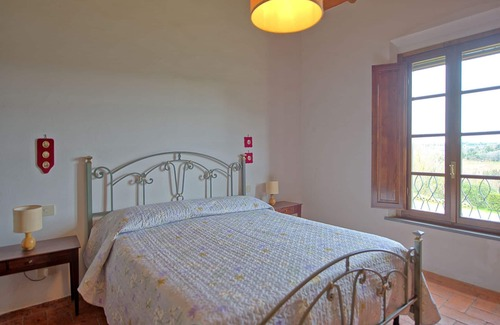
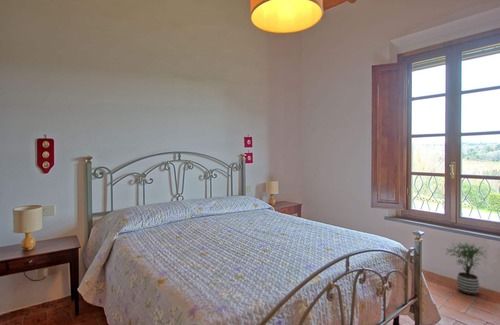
+ potted plant (465, 267)
